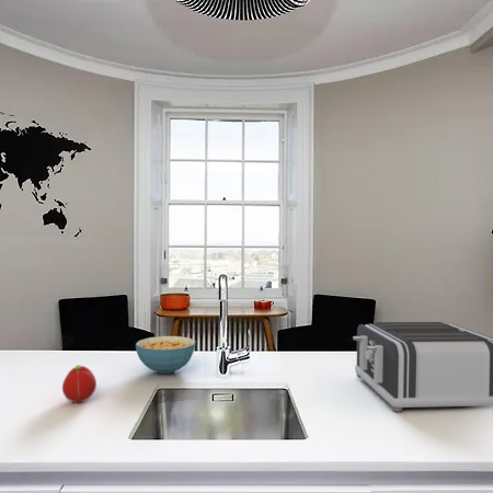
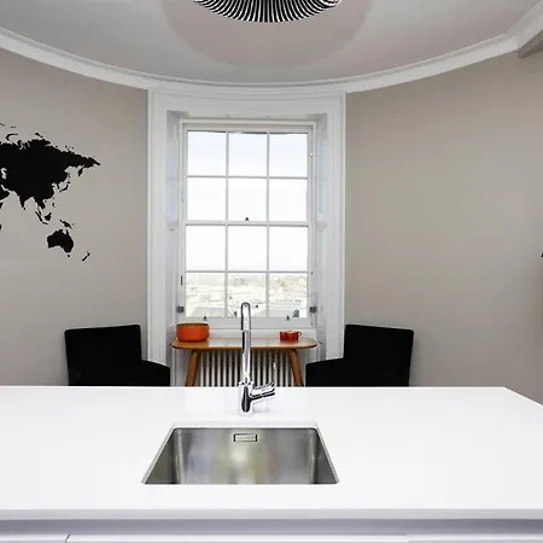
- toaster (419, 360)
- fruit (79, 381)
- cereal bowl (165, 356)
